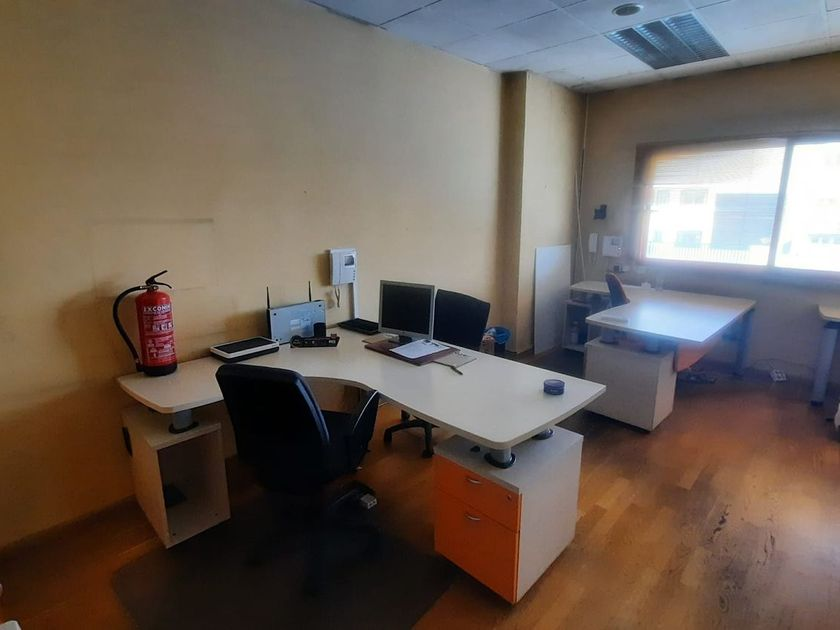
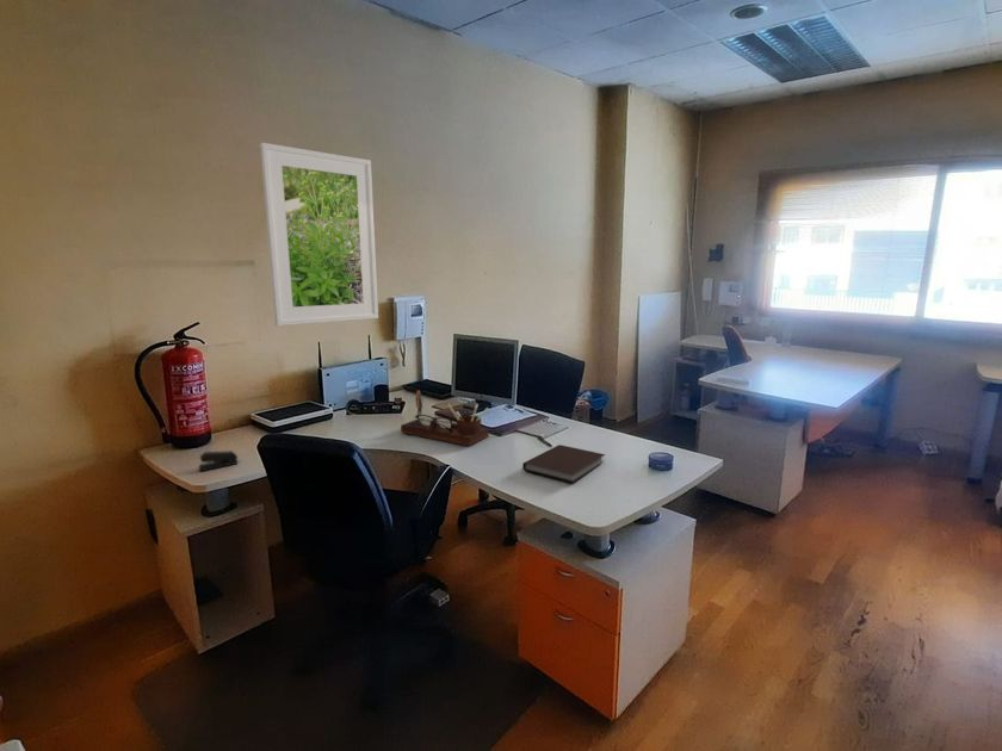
+ notebook (564, 461)
+ stapler (217, 458)
+ desk organizer (444, 417)
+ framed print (324, 238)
